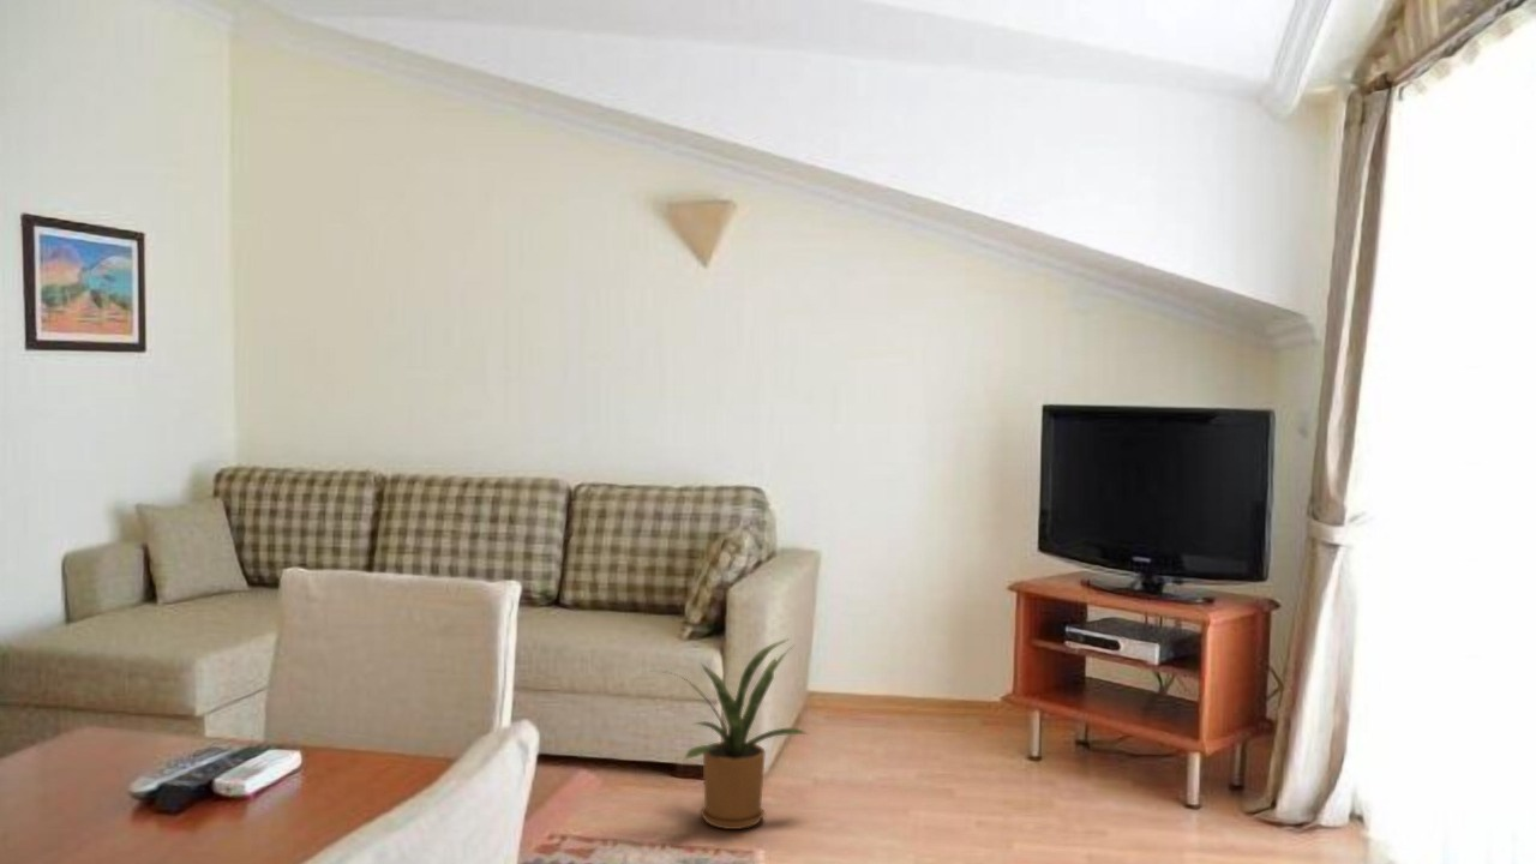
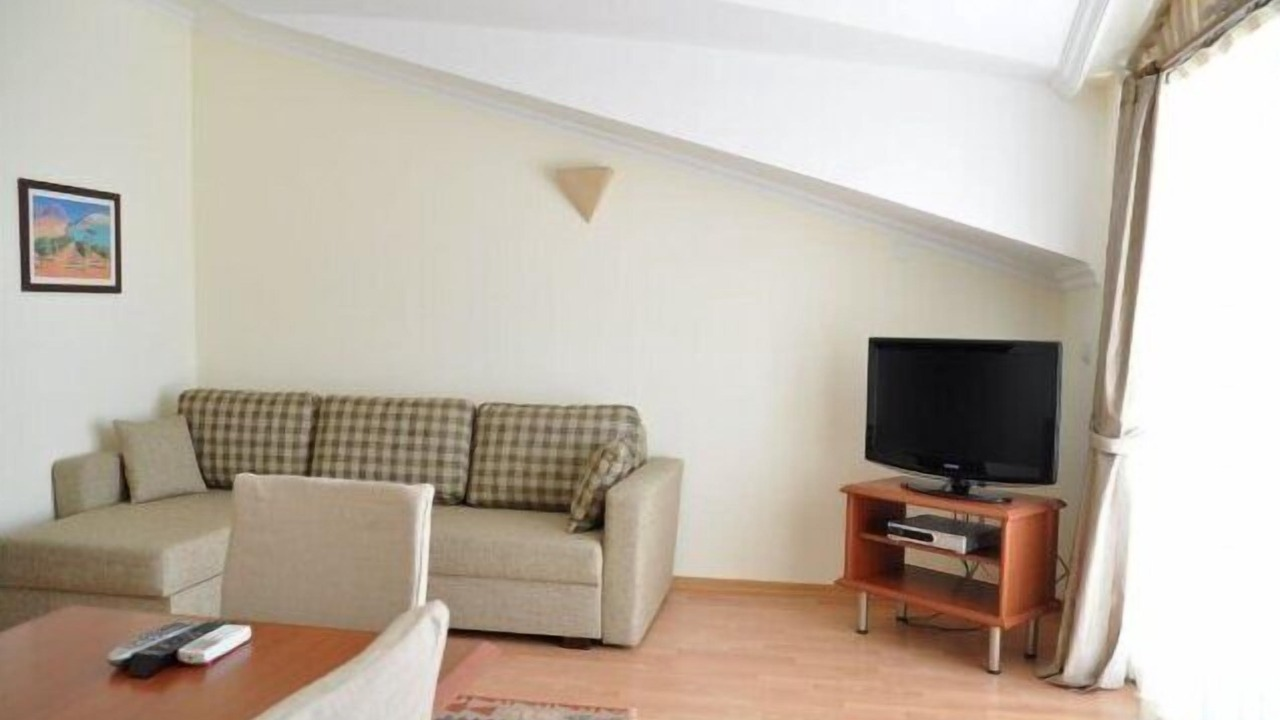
- house plant (731, 728)
